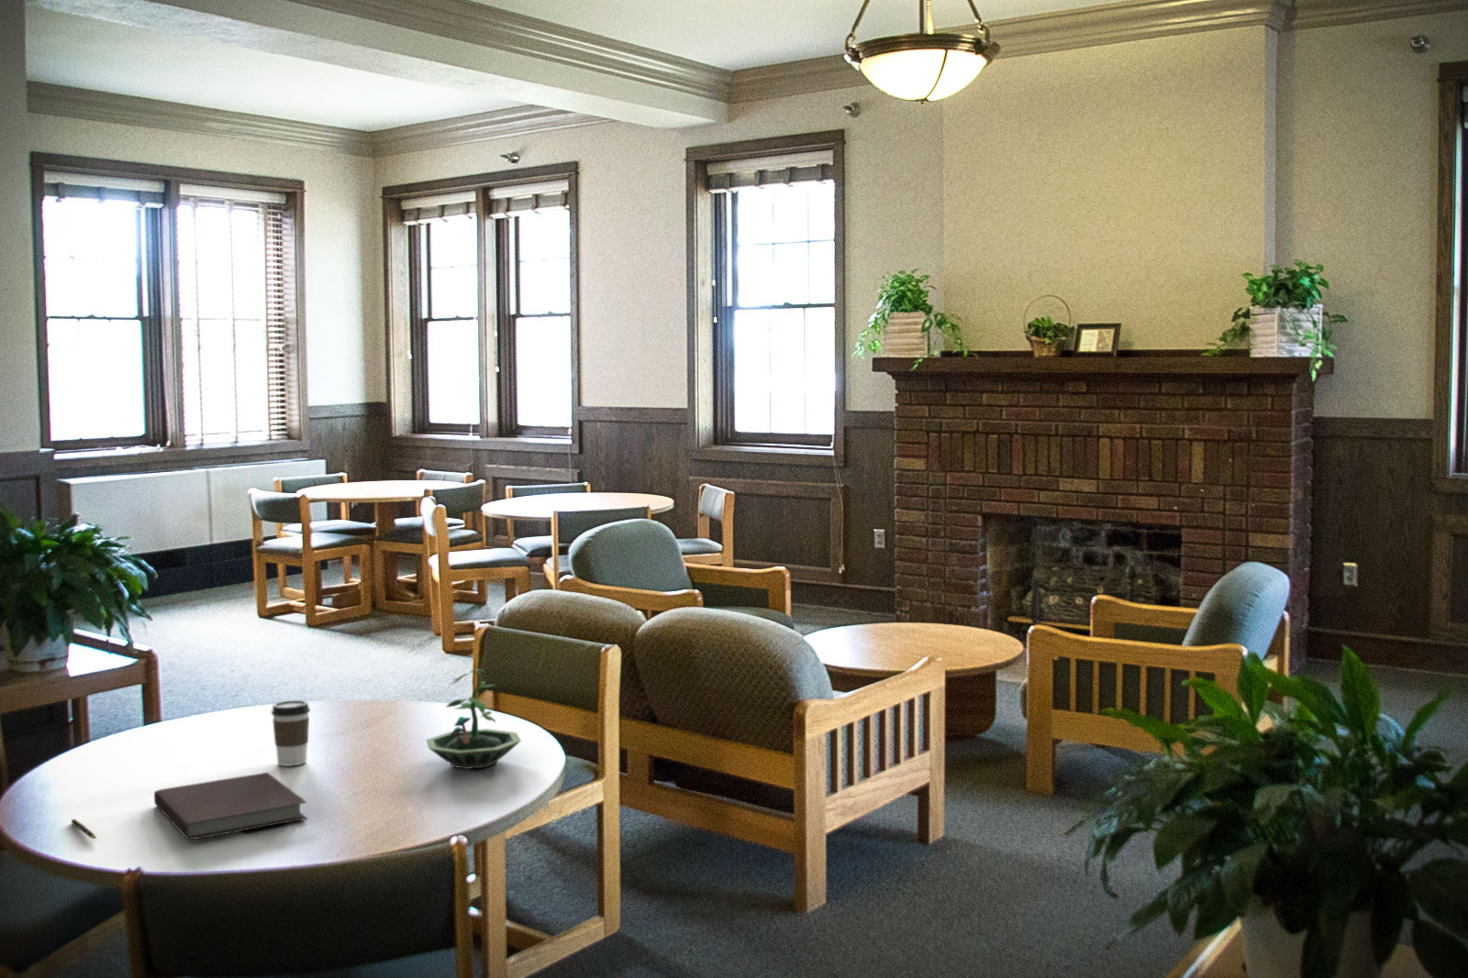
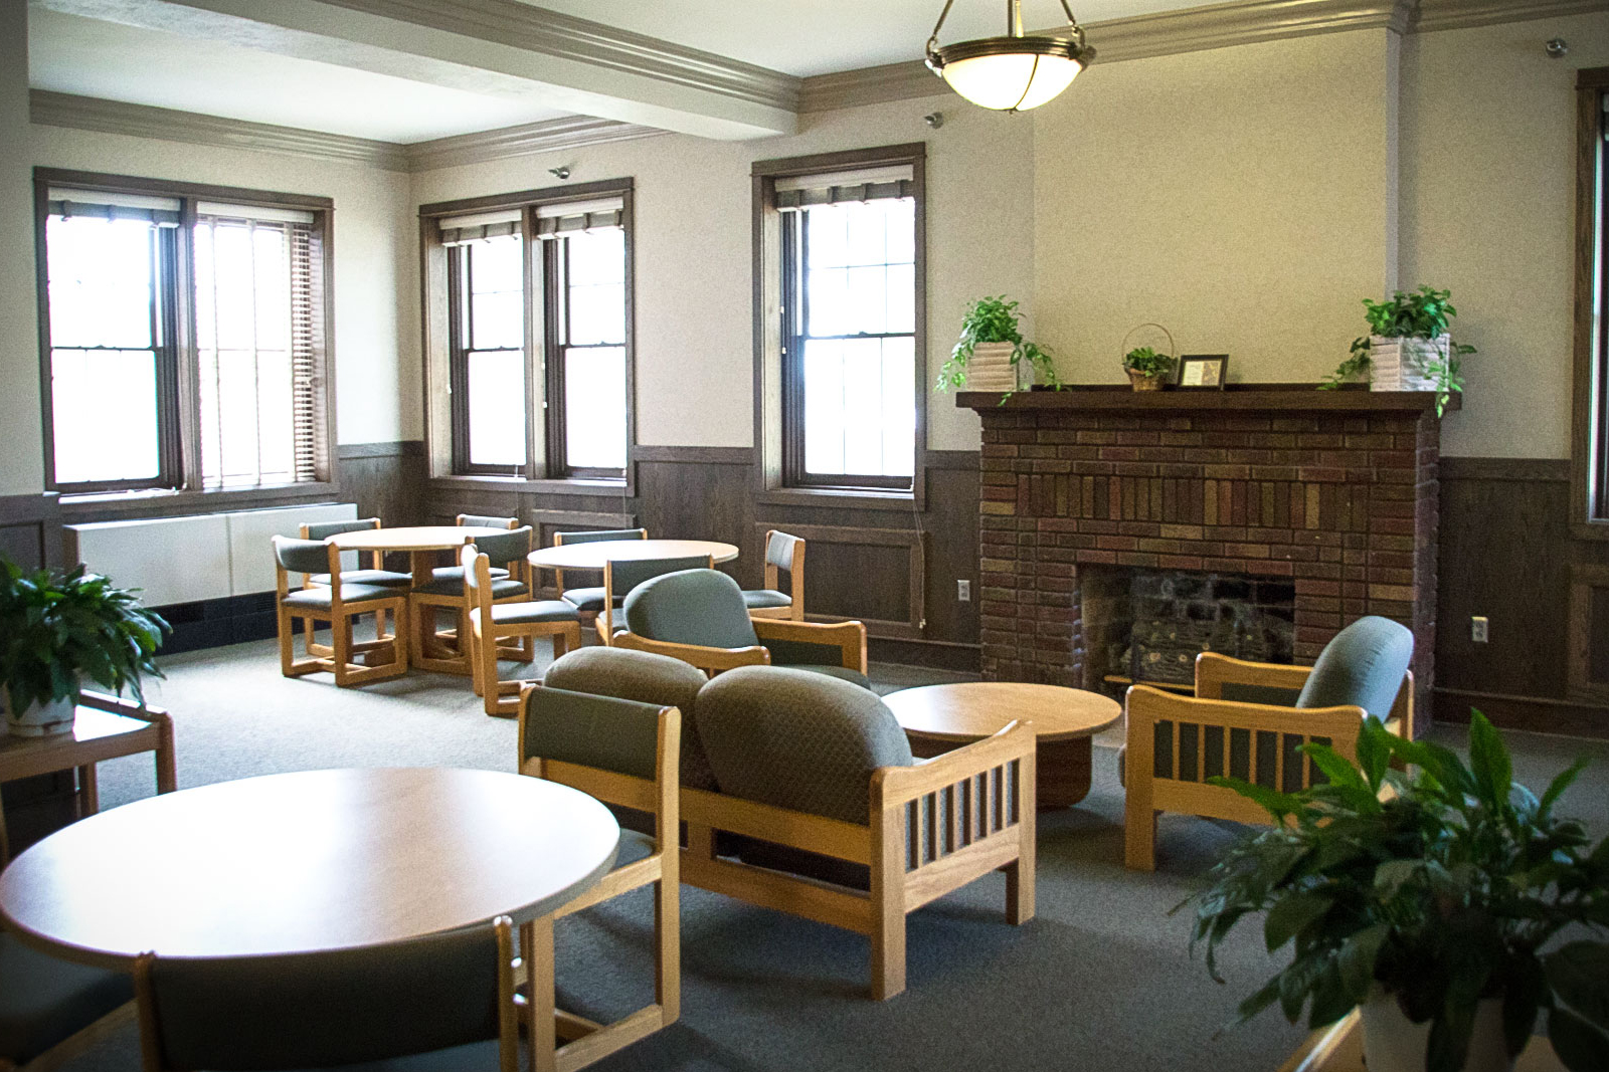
- pen (83, 828)
- notebook (229, 803)
- coffee cup (291, 732)
- terrarium (474, 689)
